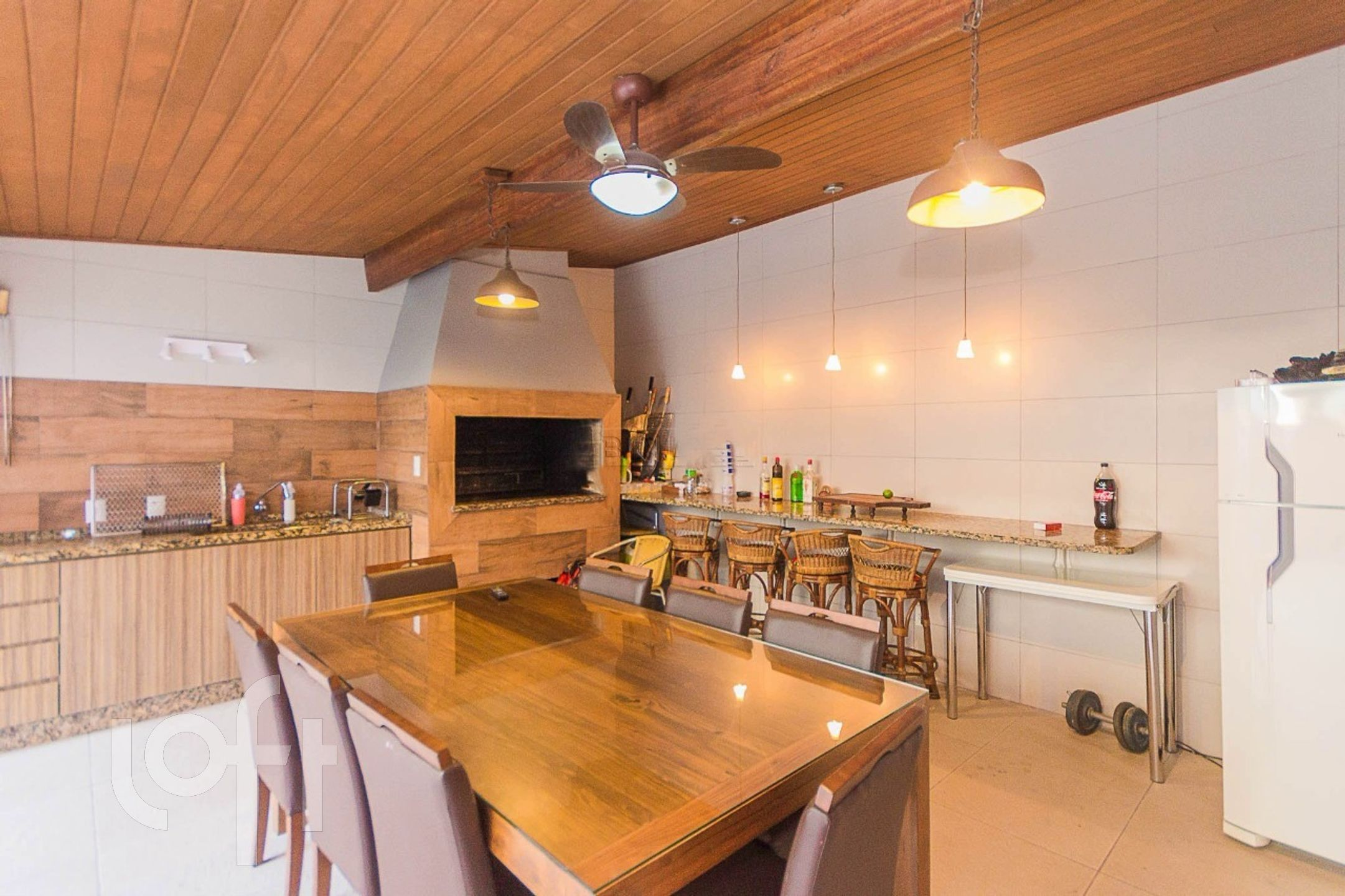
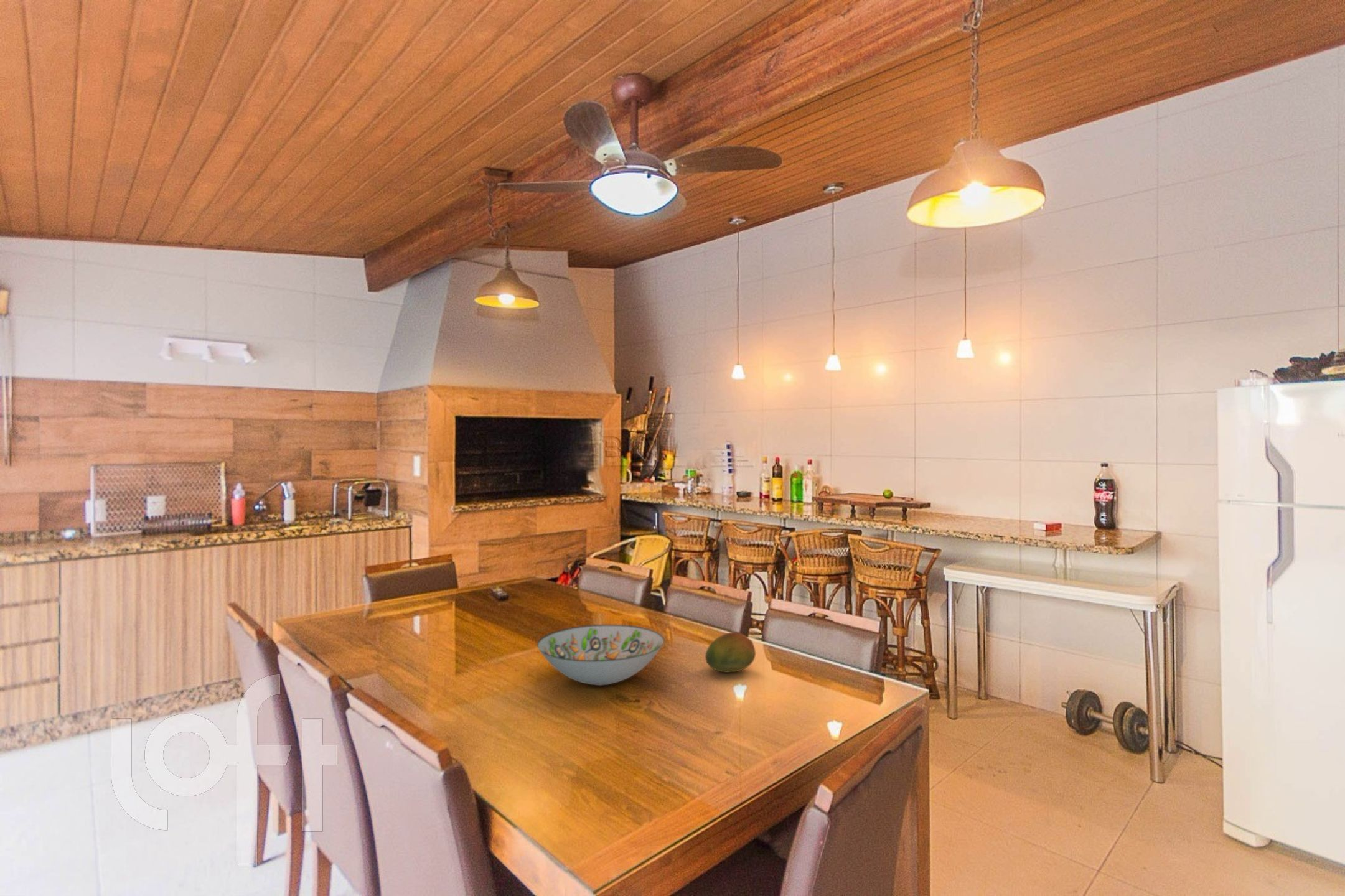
+ decorative bowl (601, 660)
+ fruit (729, 653)
